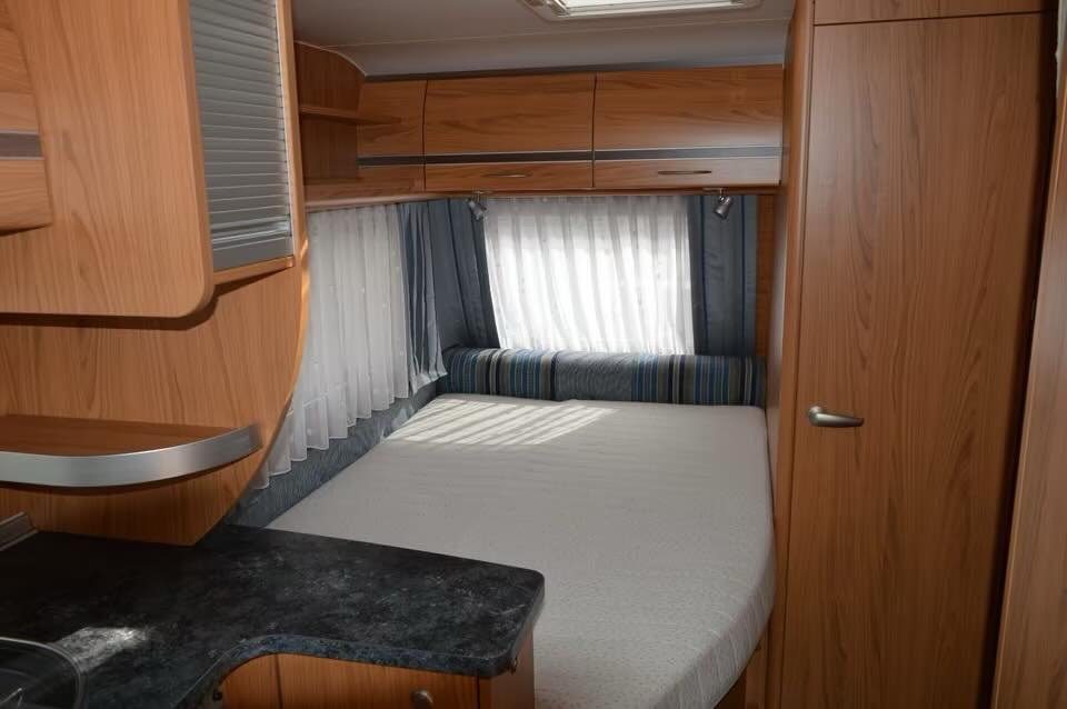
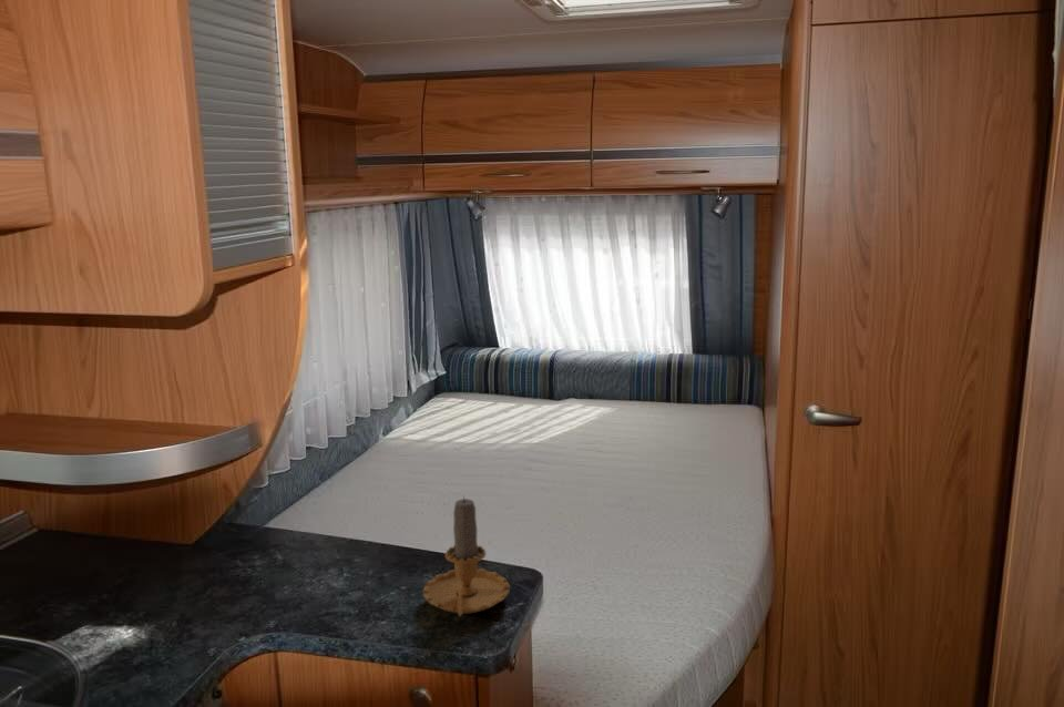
+ candle (463, 553)
